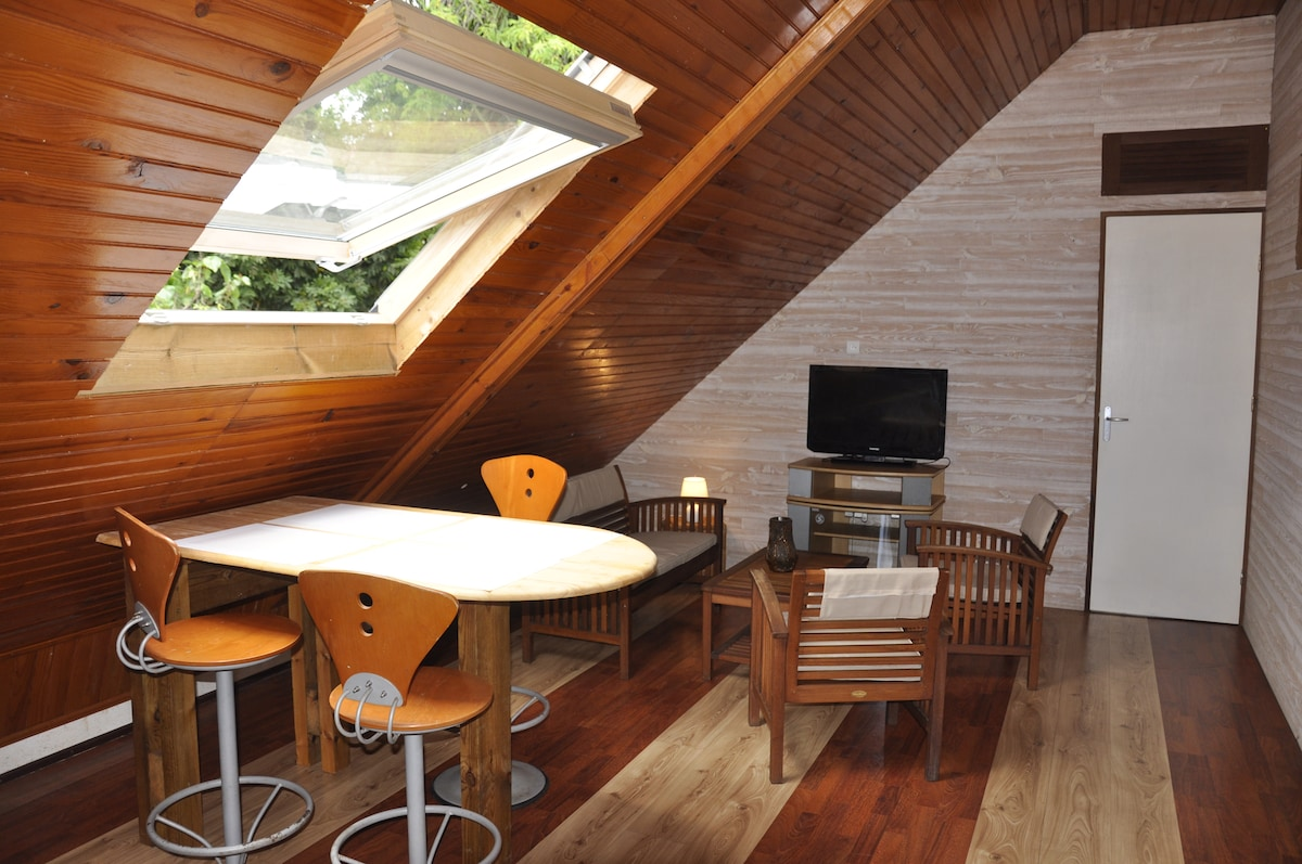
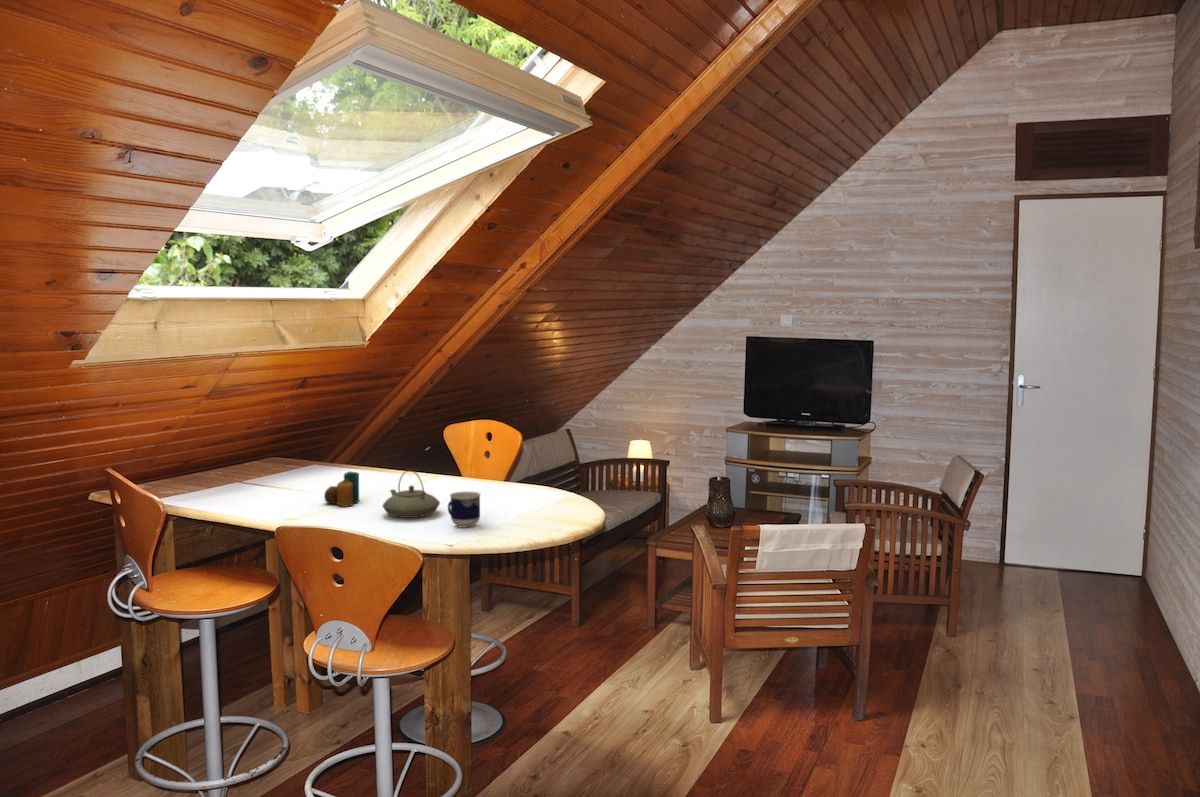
+ candle (341, 488)
+ teapot (409, 491)
+ cup (462, 510)
